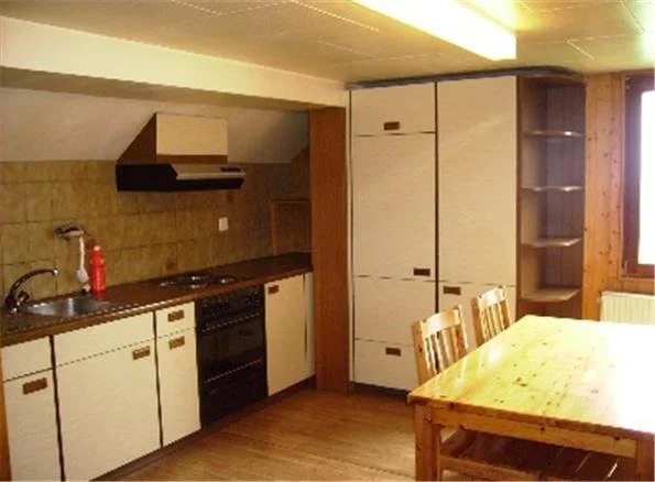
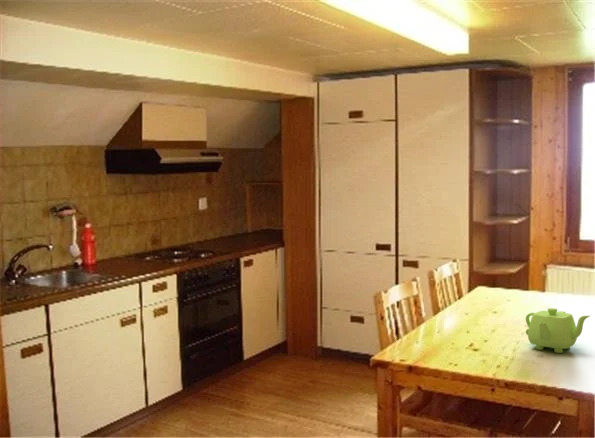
+ teapot (556, 329)
